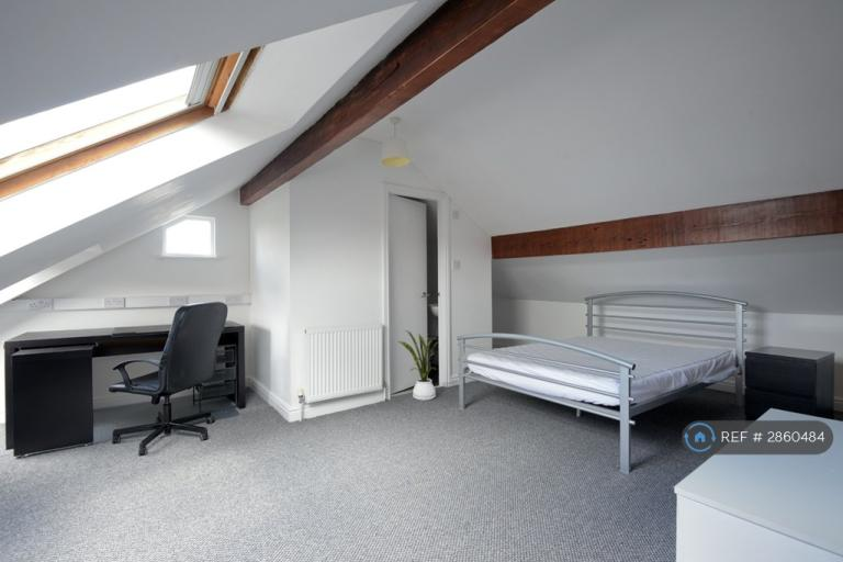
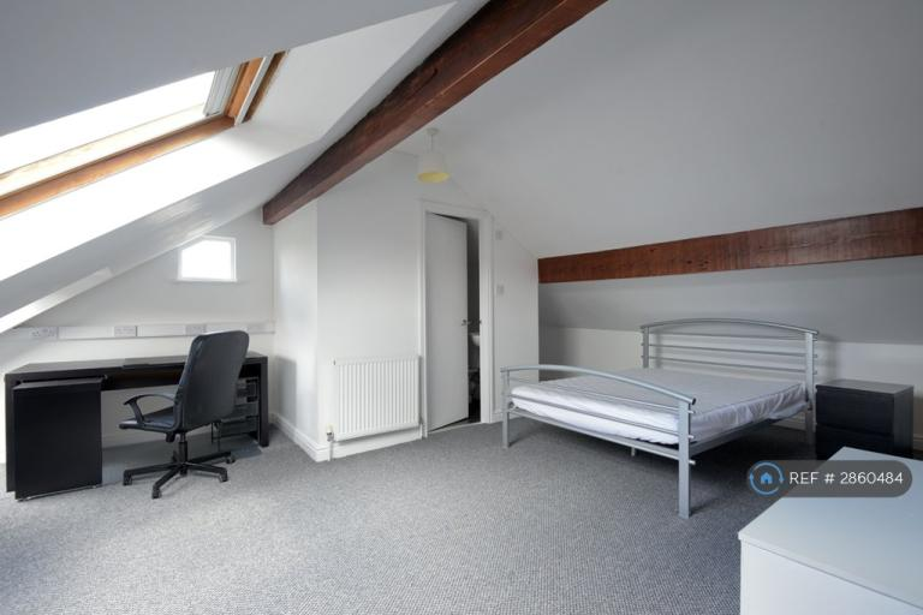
- house plant (420, 362)
